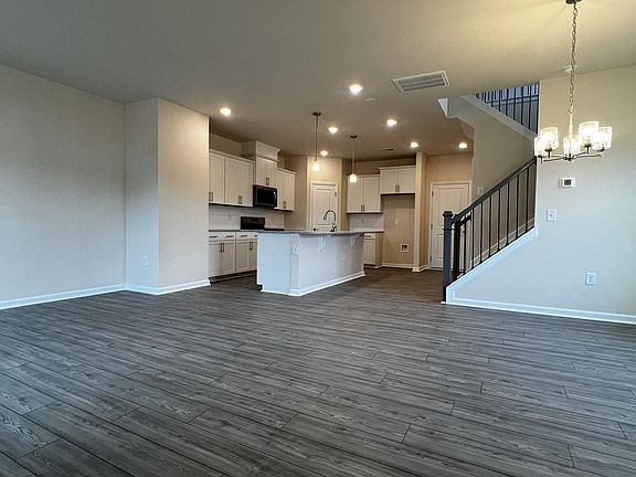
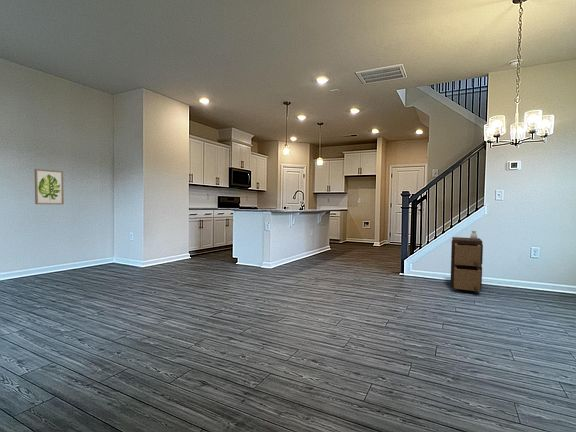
+ wall art (49, 187)
+ storage cabinet (466, 259)
